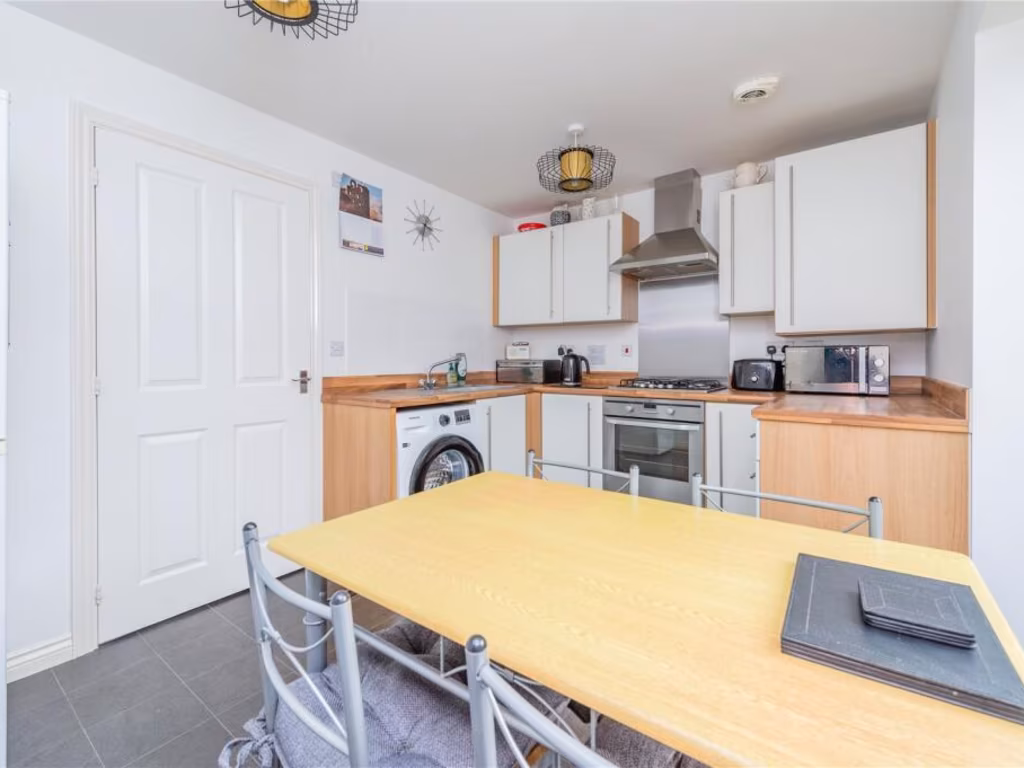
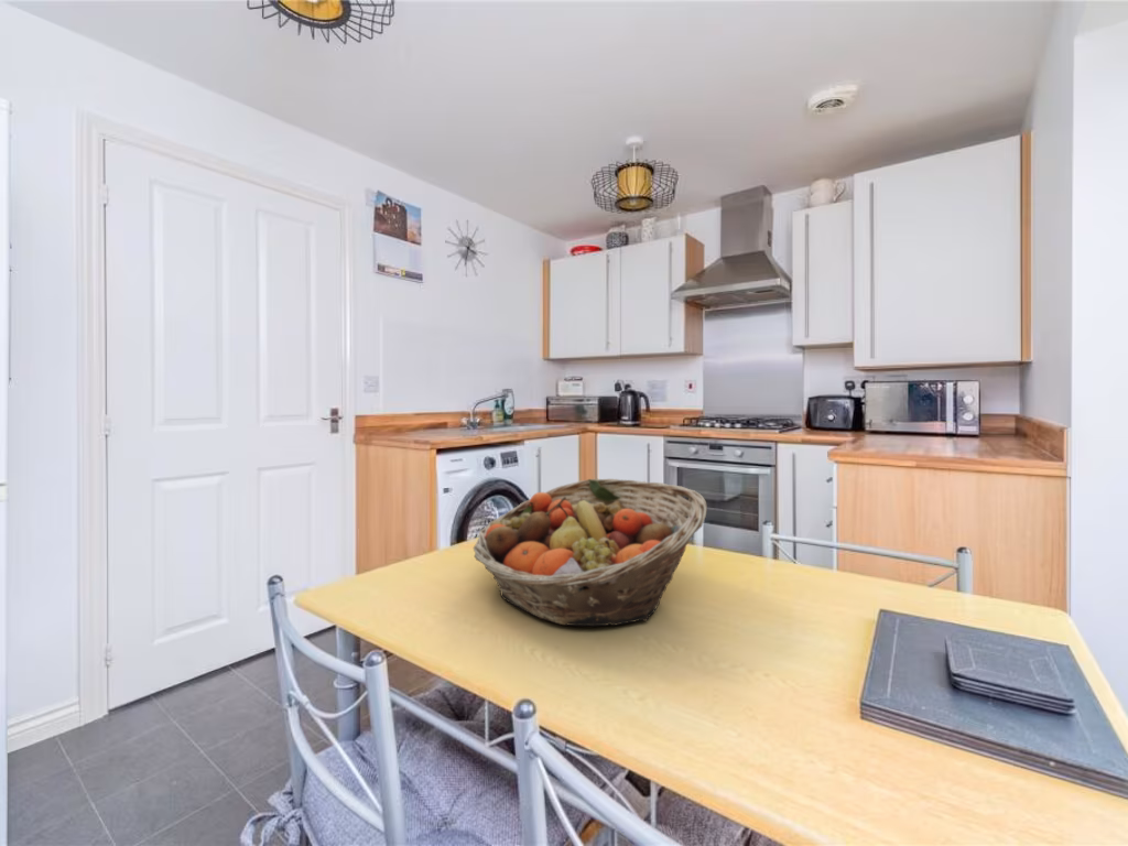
+ fruit basket (585, 540)
